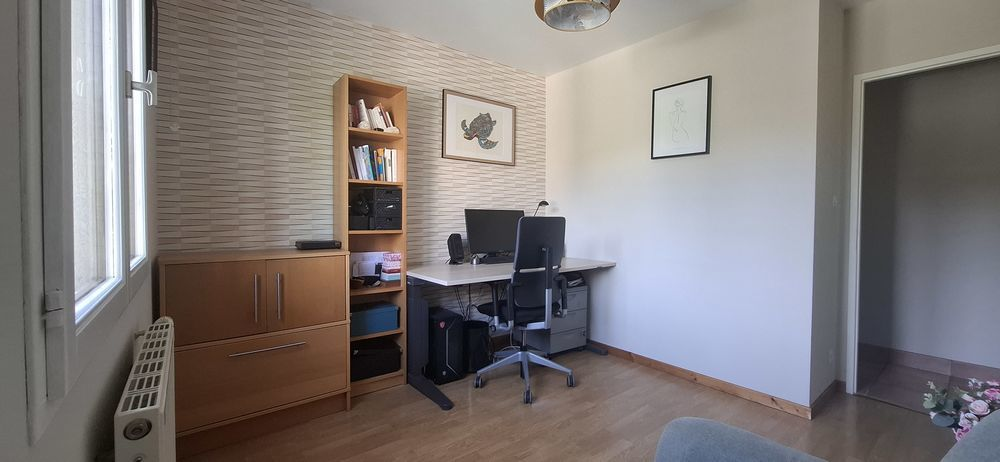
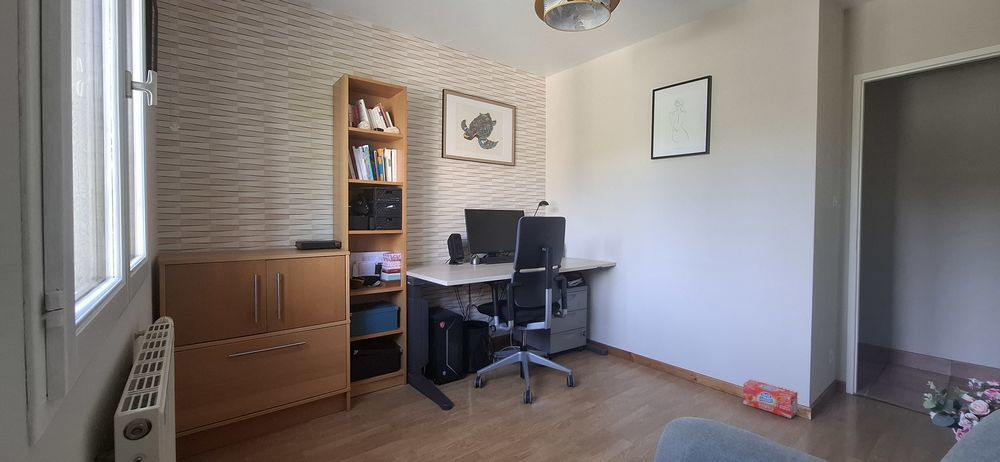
+ box (769, 397)
